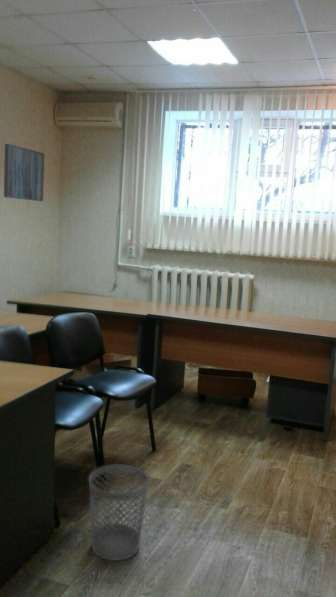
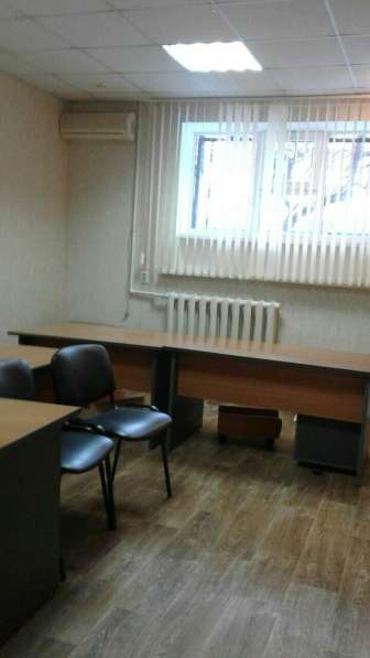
- wastebasket (116, 513)
- wall art (25, 174)
